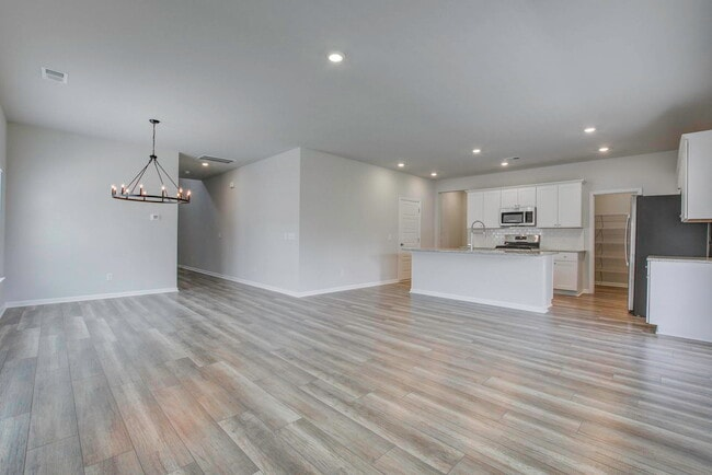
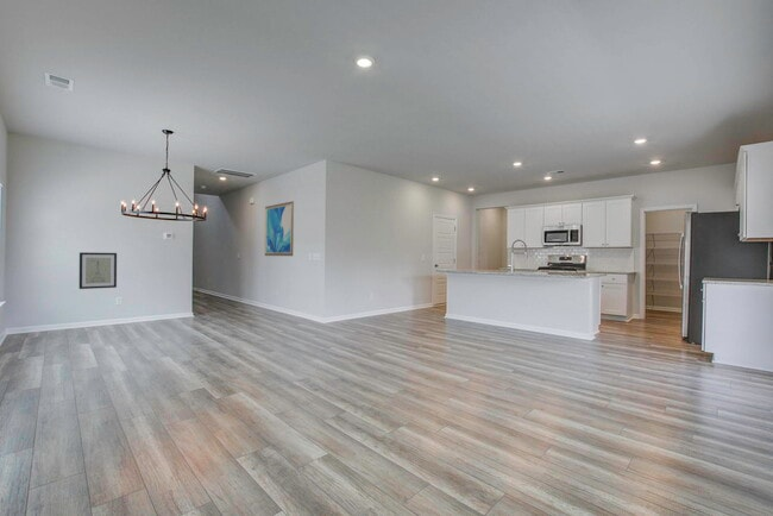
+ wall art (98, 270)
+ wall art (277, 229)
